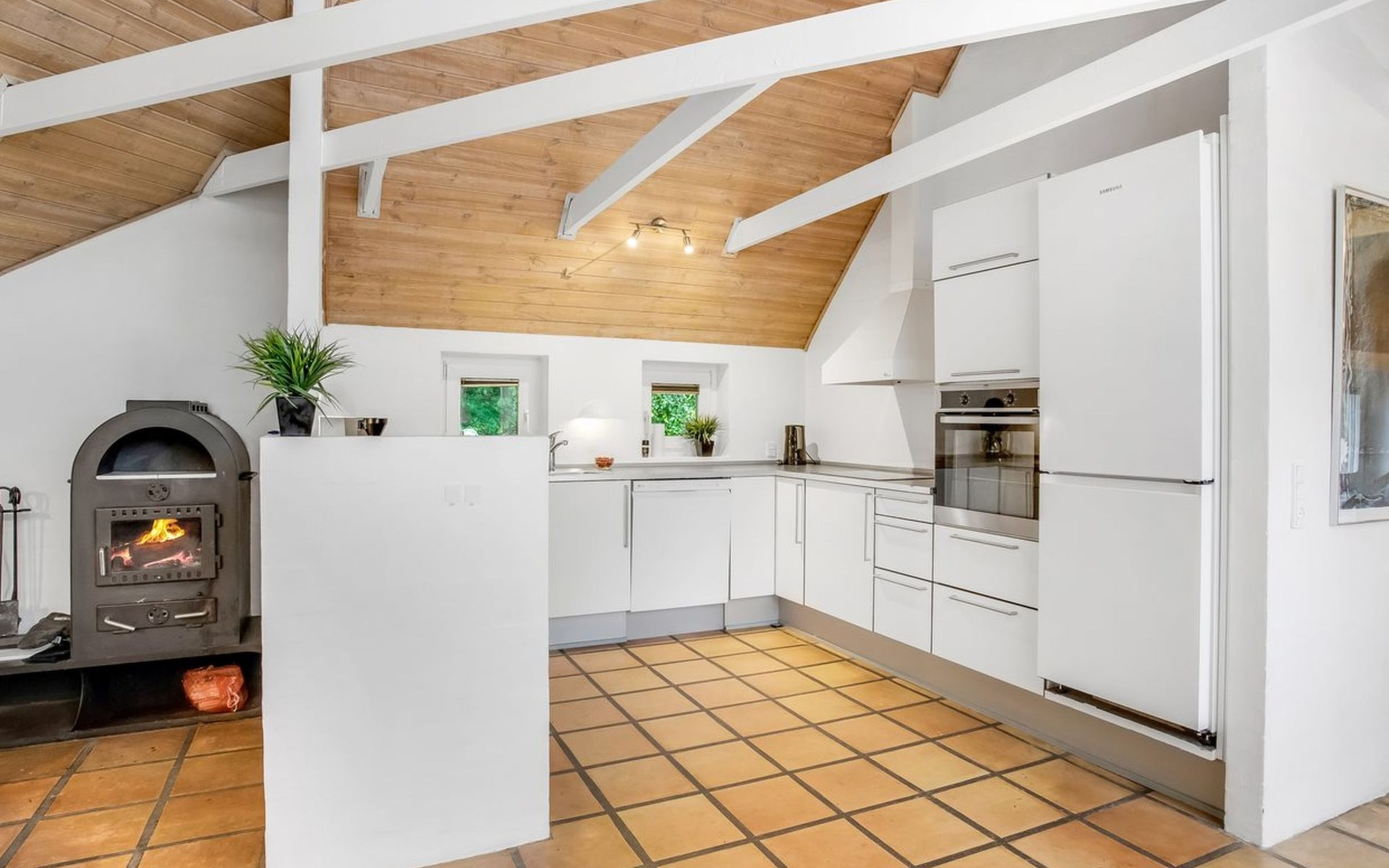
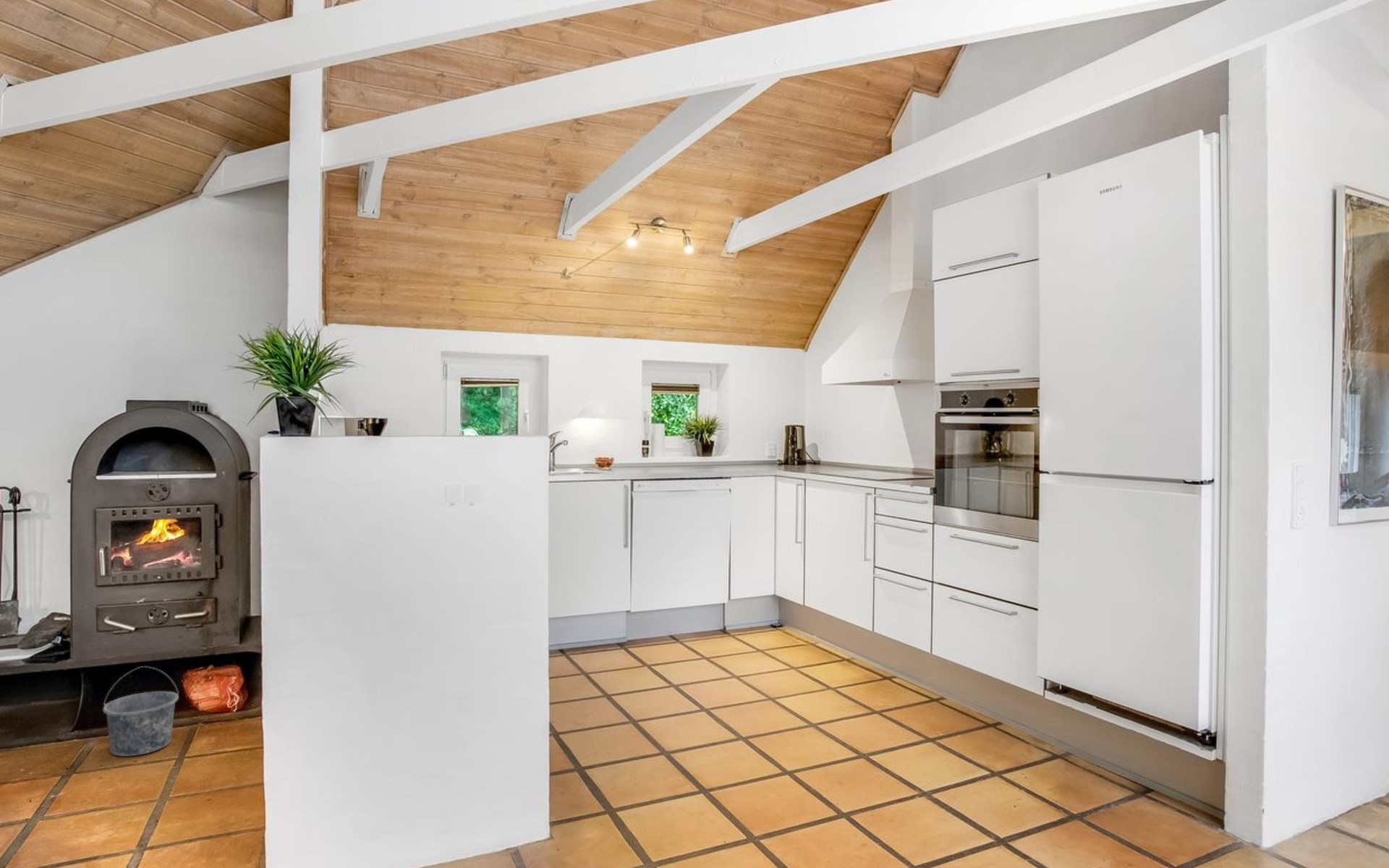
+ bucket (141, 707)
